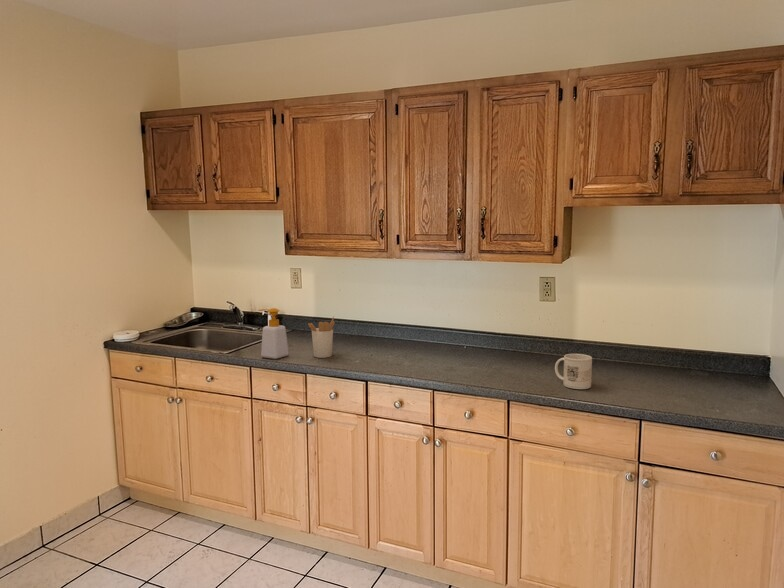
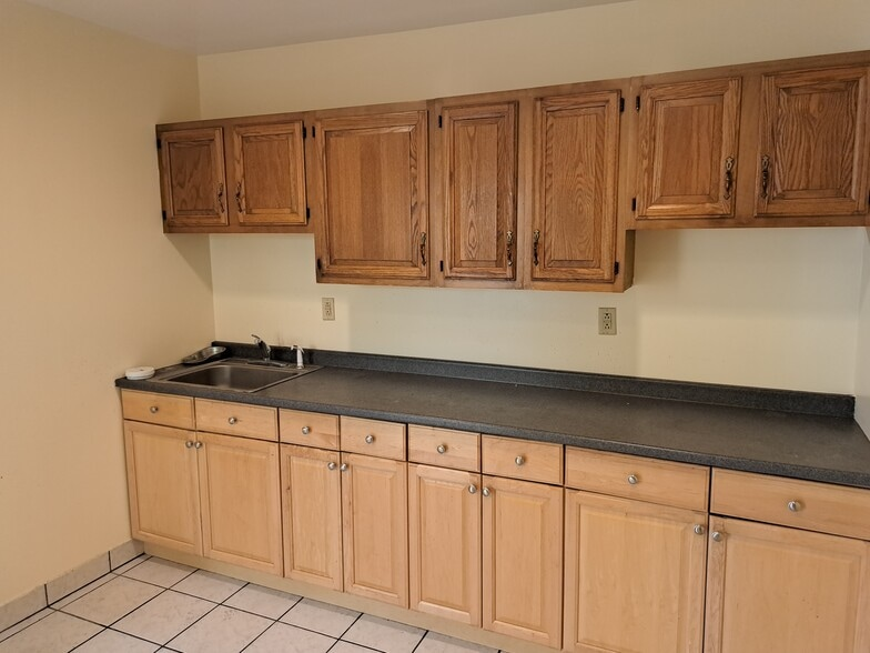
- soap bottle (270, 332)
- mug (574, 370)
- utensil holder (324, 337)
